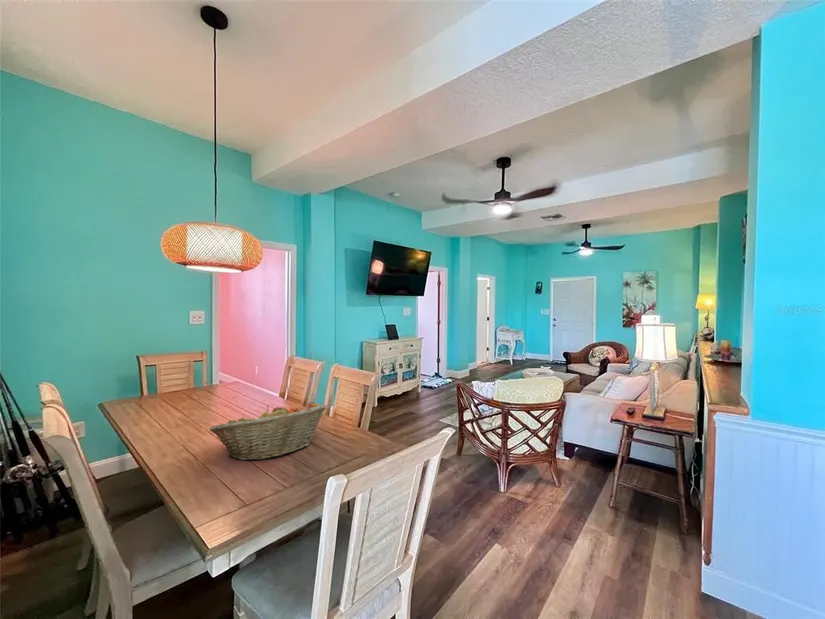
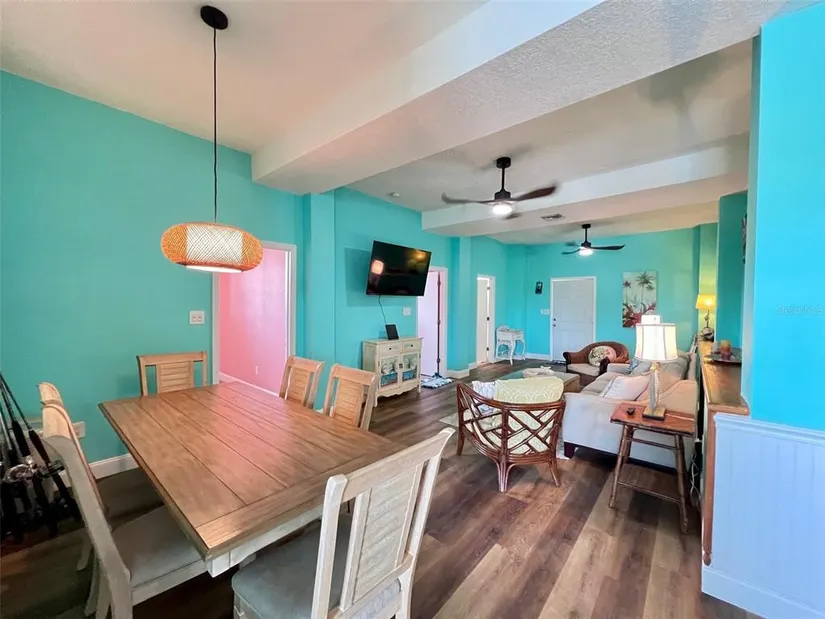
- fruit basket (272, 425)
